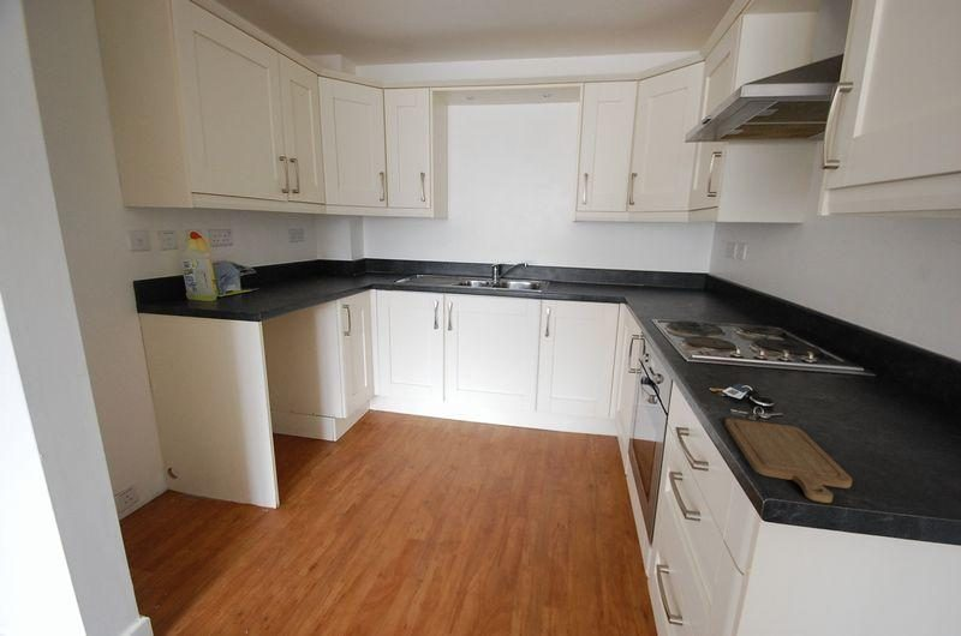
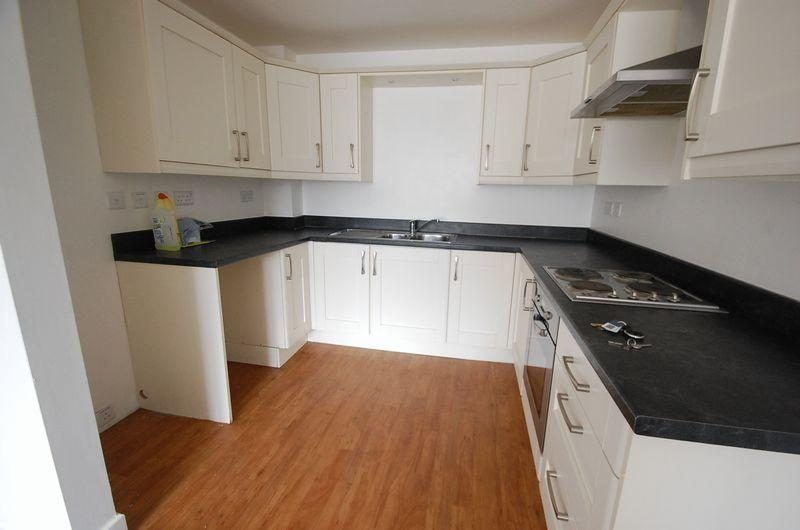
- chopping board (786, 455)
